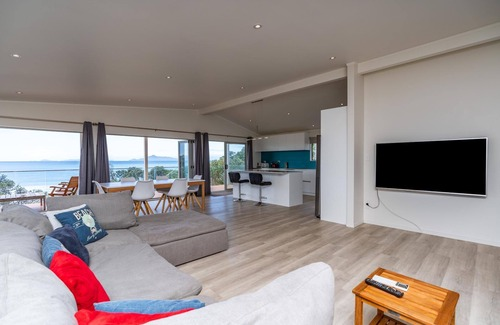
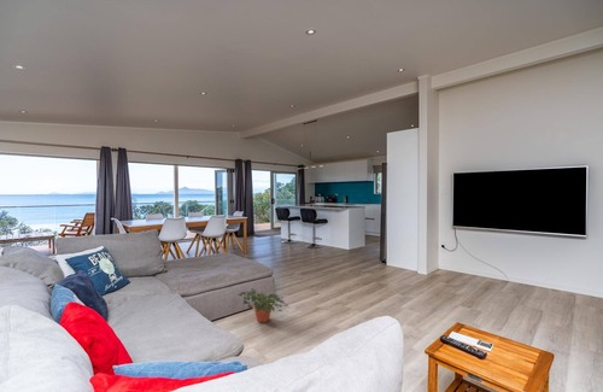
+ potted plant (264, 304)
